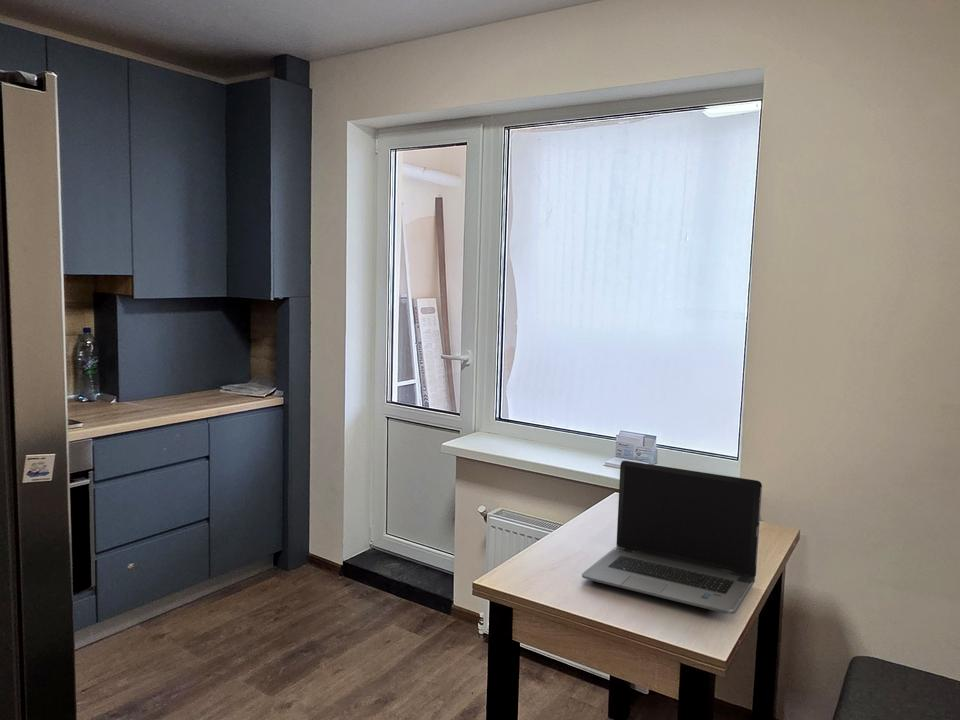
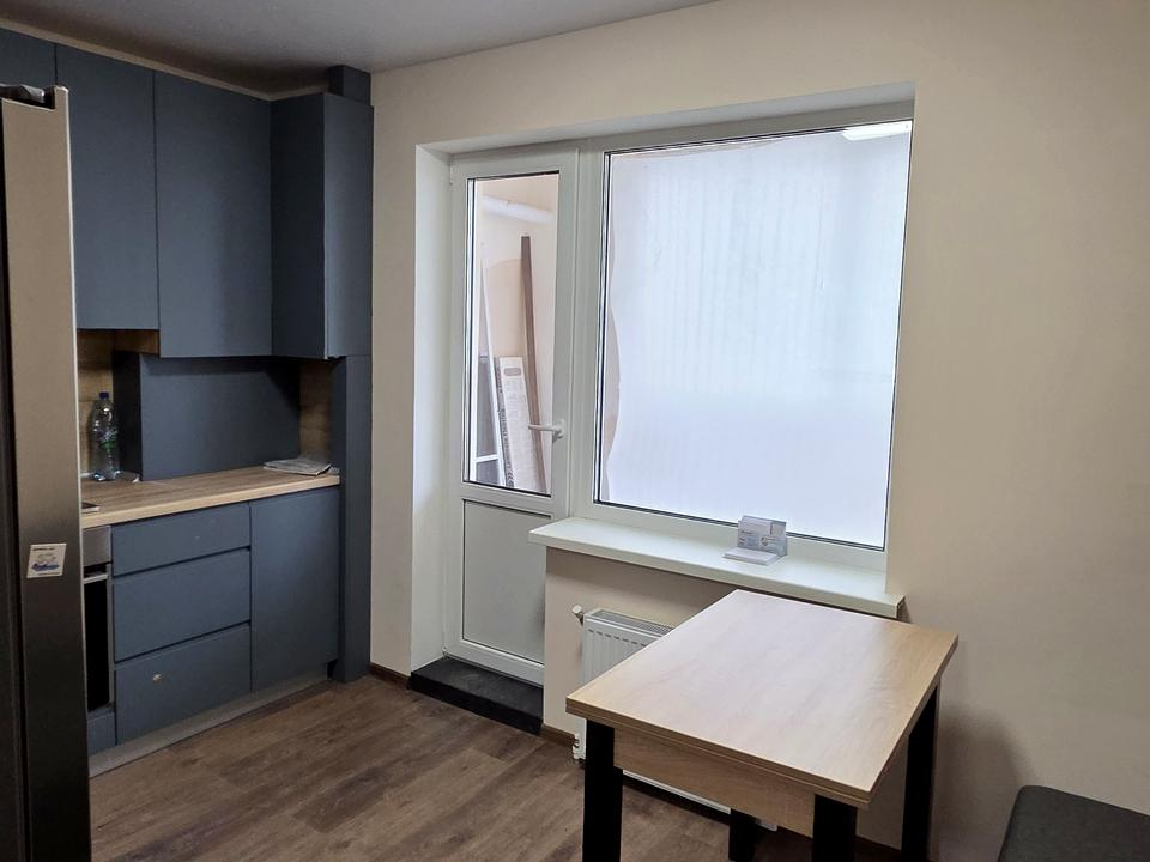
- laptop computer (671, 532)
